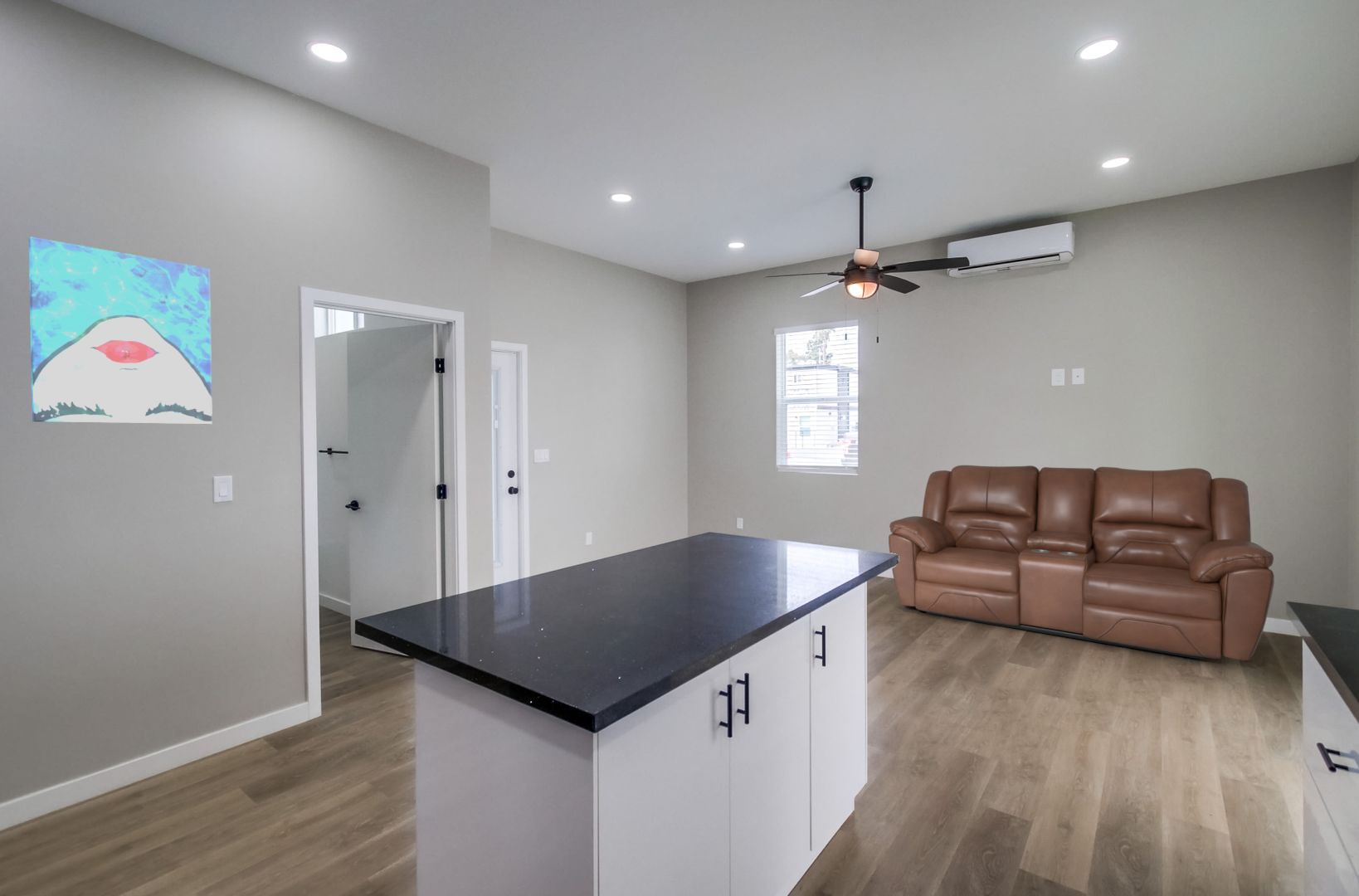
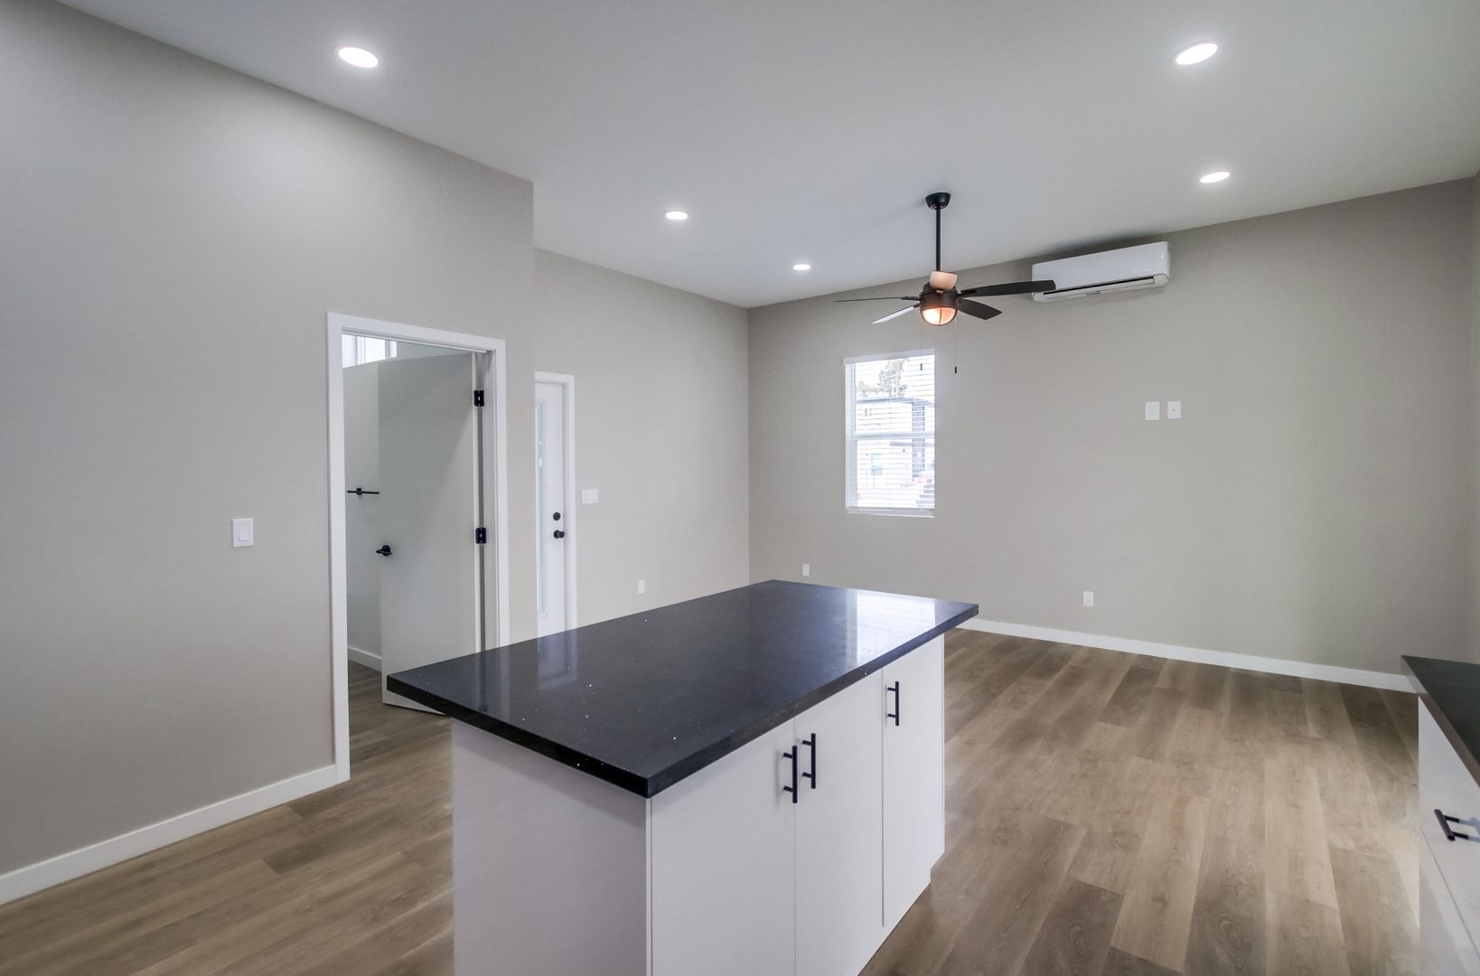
- wall art (128, 338)
- sofa (1059, 543)
